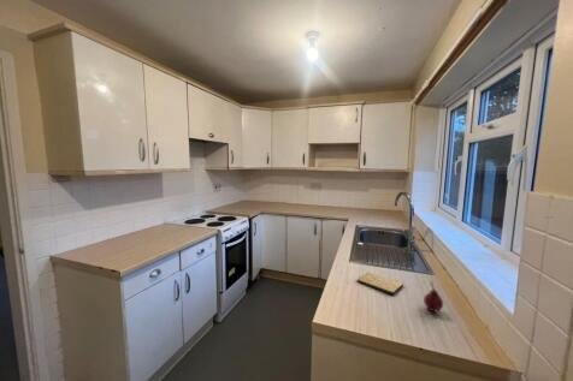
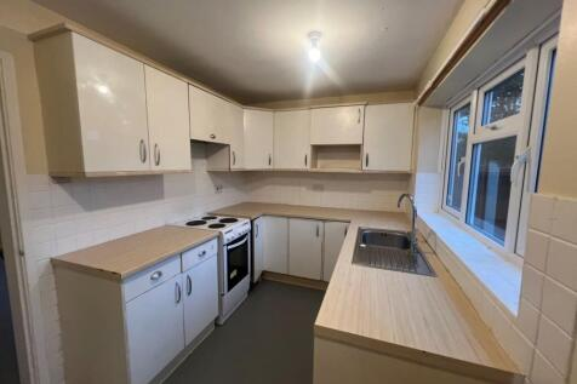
- fruit (433, 296)
- cutting board (379, 281)
